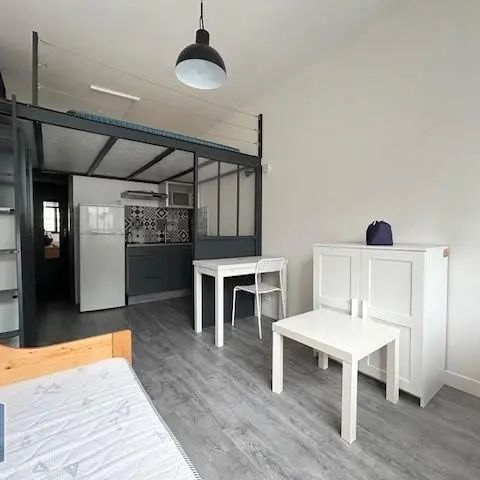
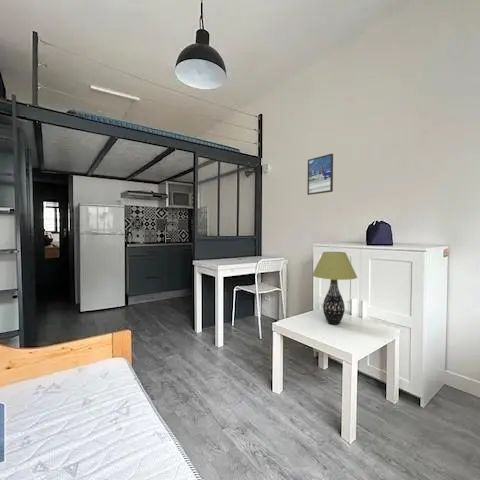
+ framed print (319, 175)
+ table lamp (333, 287)
